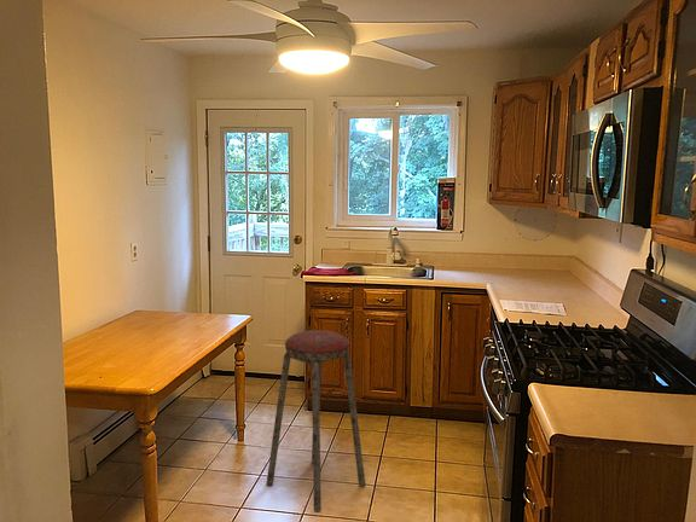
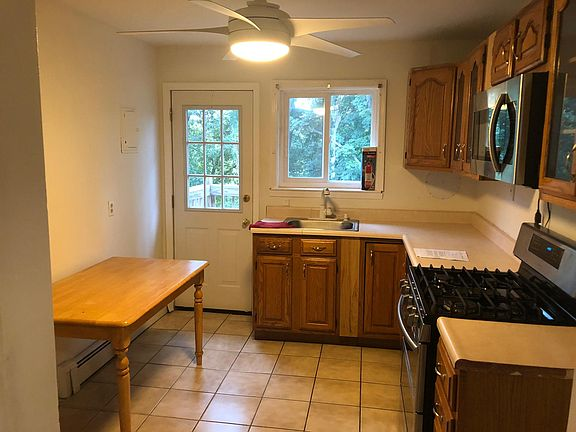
- music stool (317, 411)
